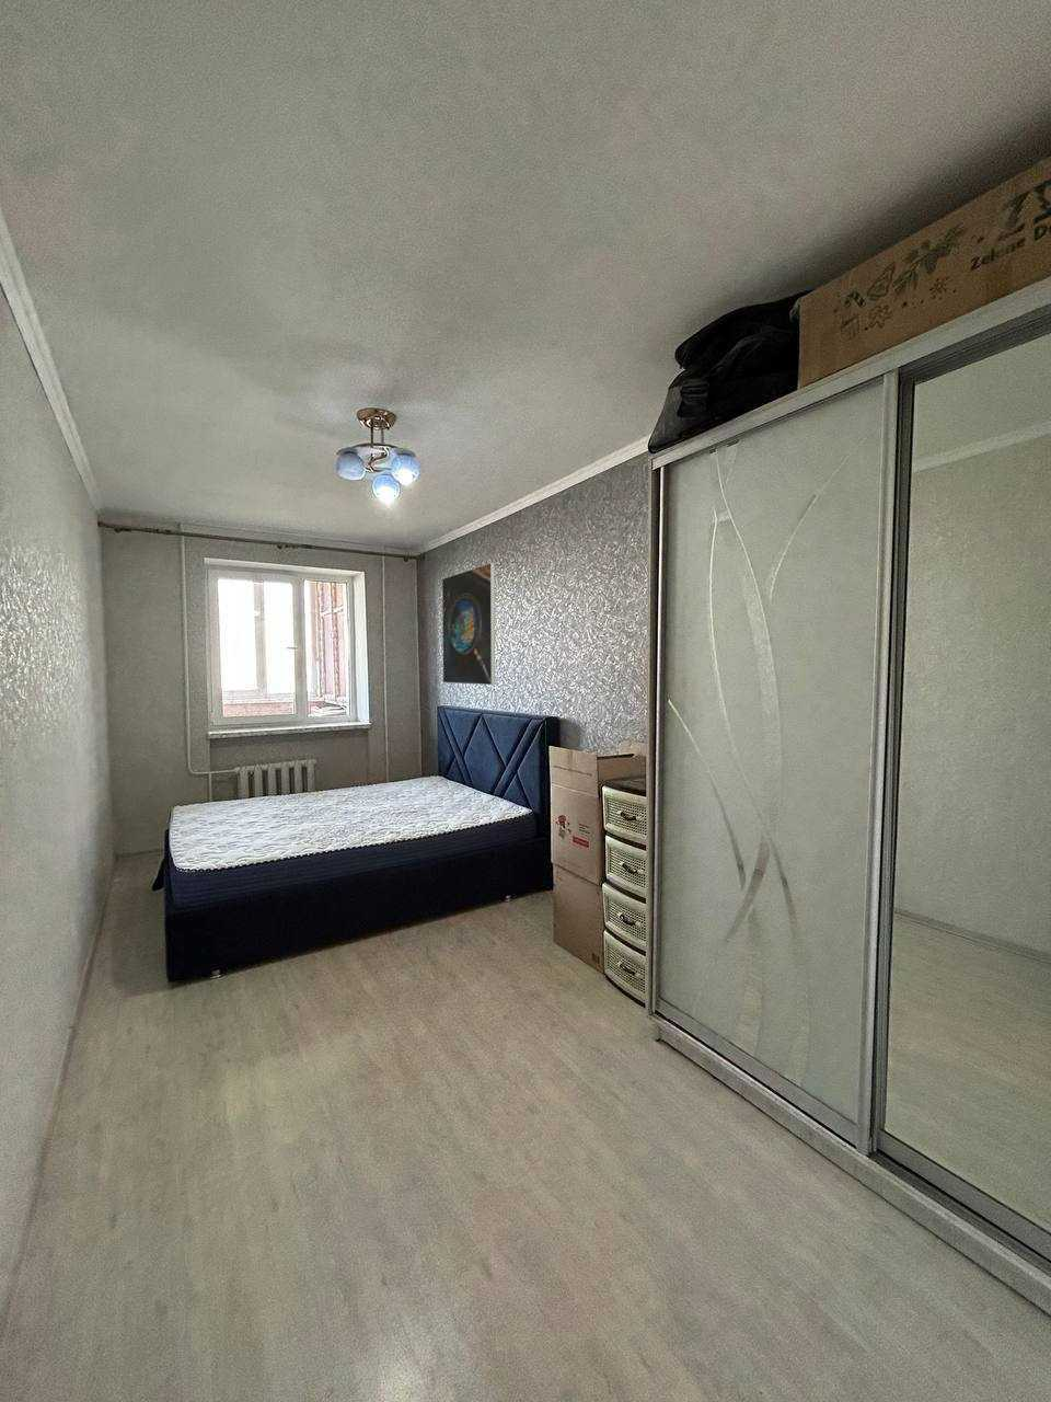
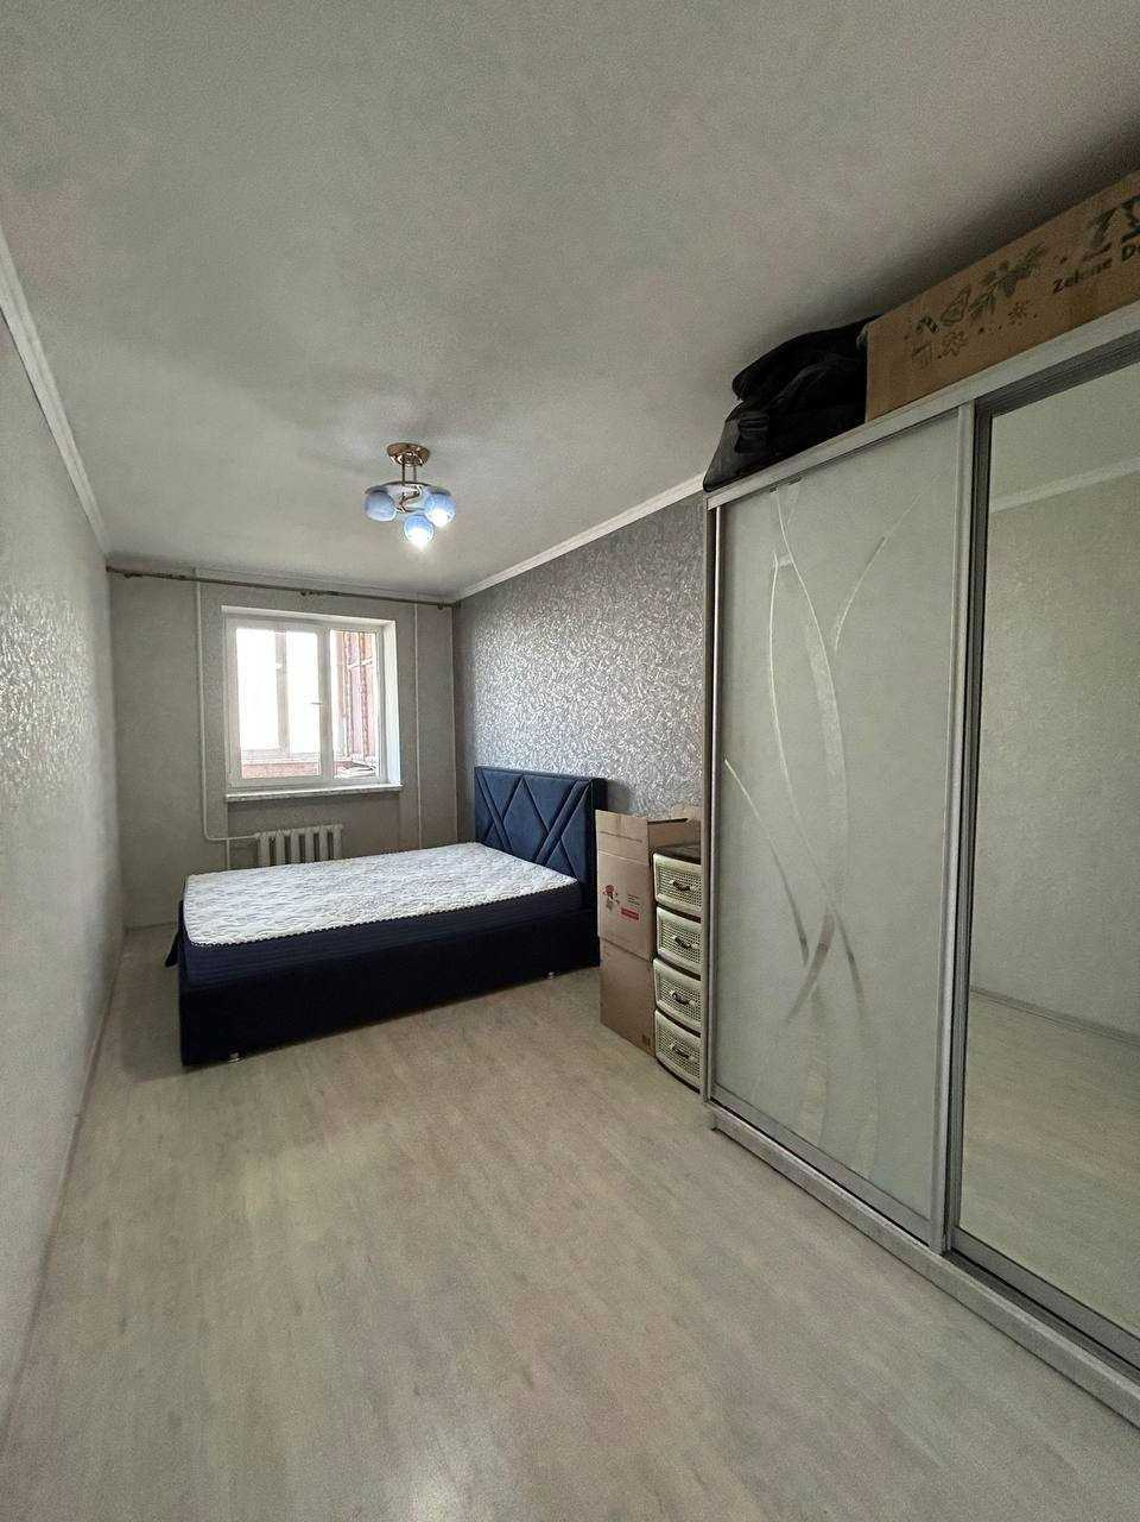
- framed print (466, 628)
